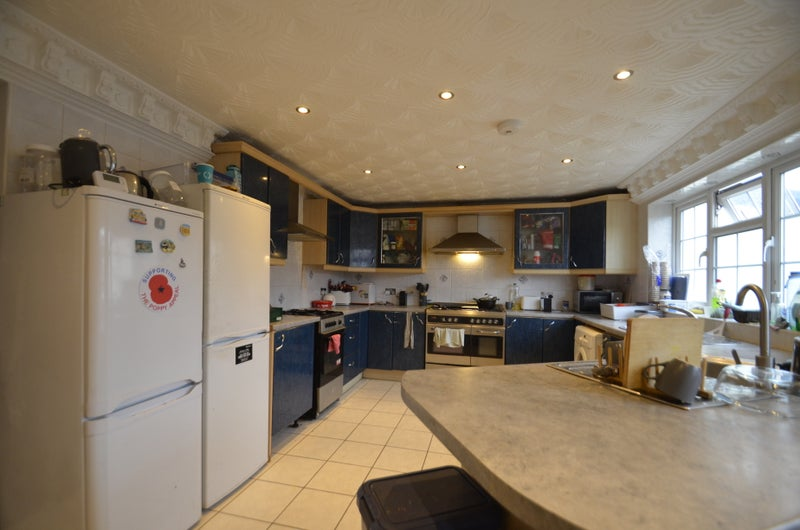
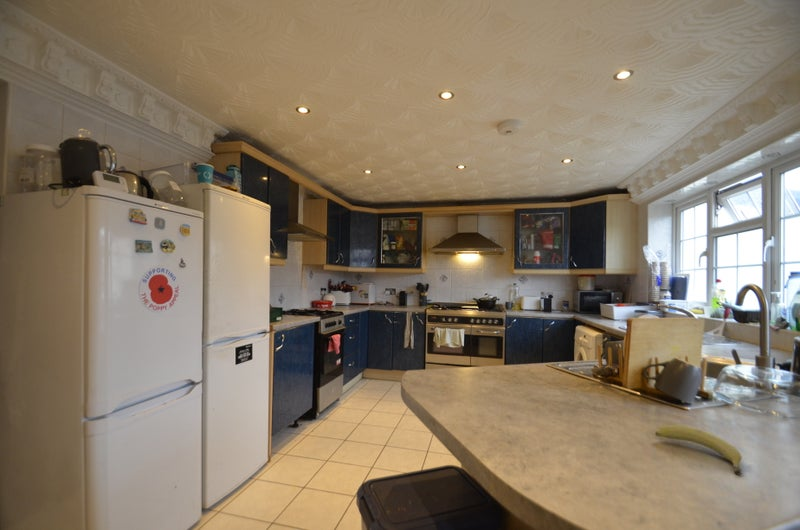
+ fruit (702, 443)
